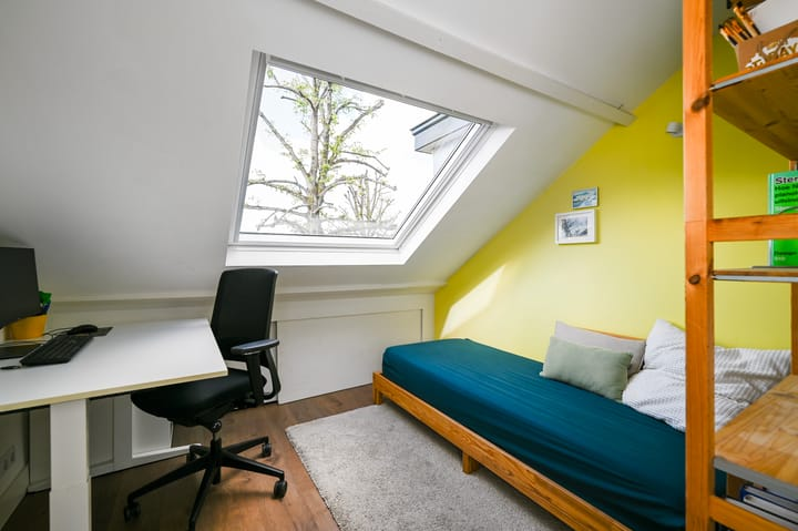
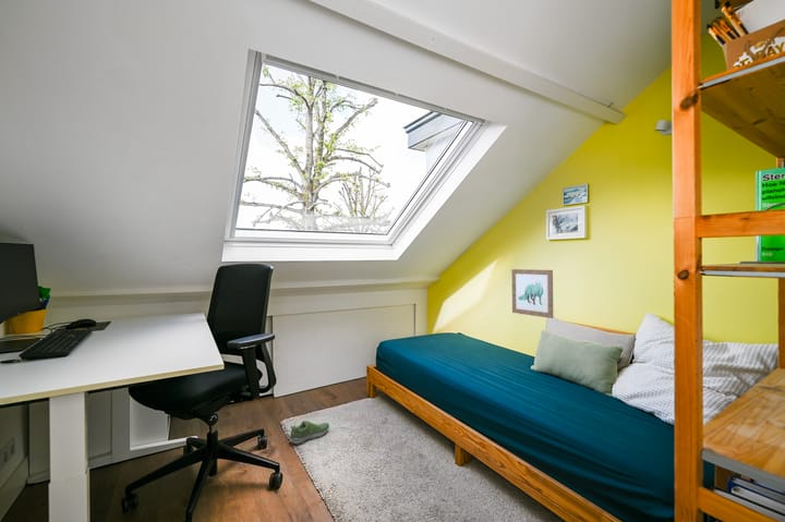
+ wall art (531, 292)
+ shoe (310, 427)
